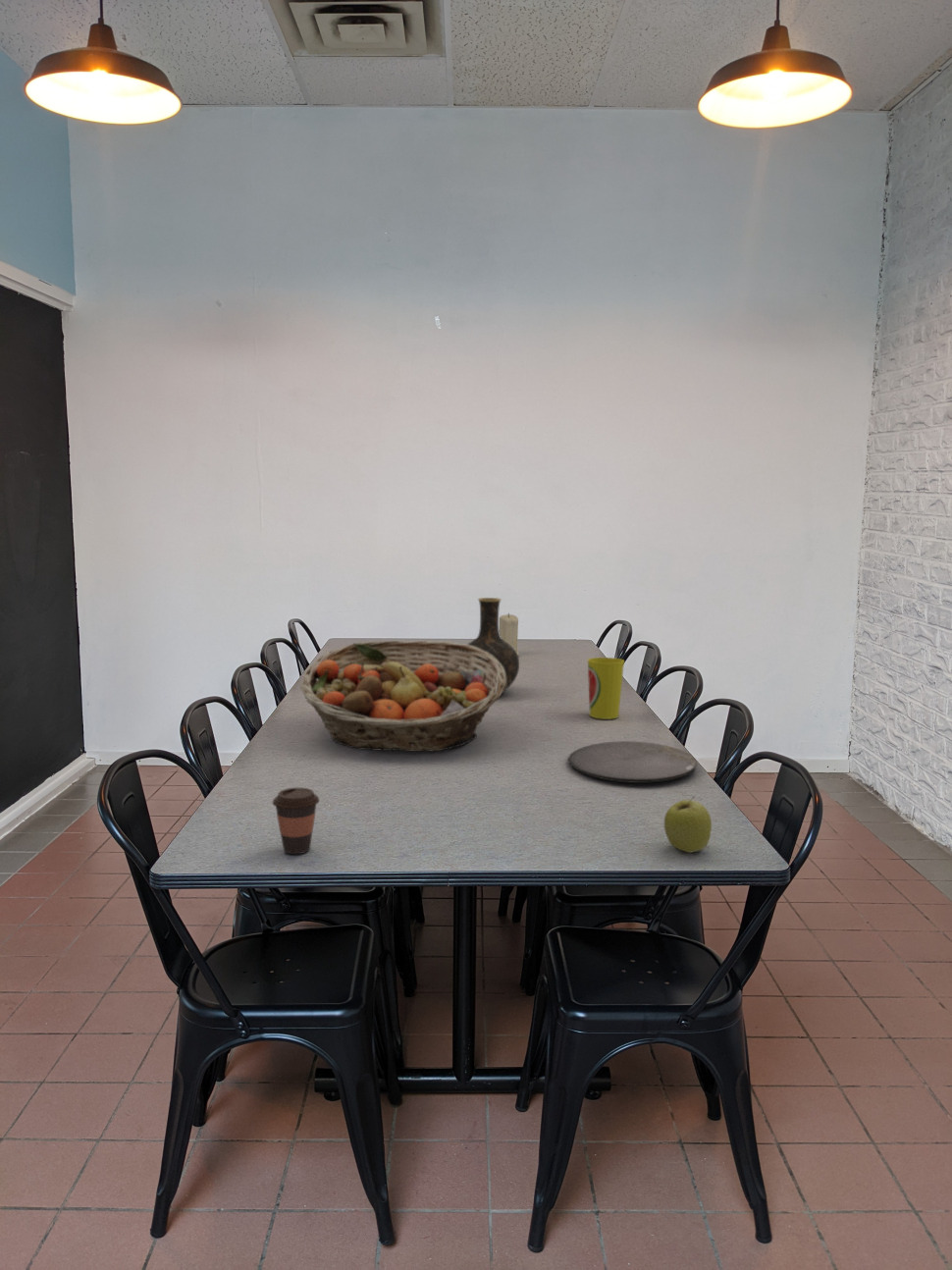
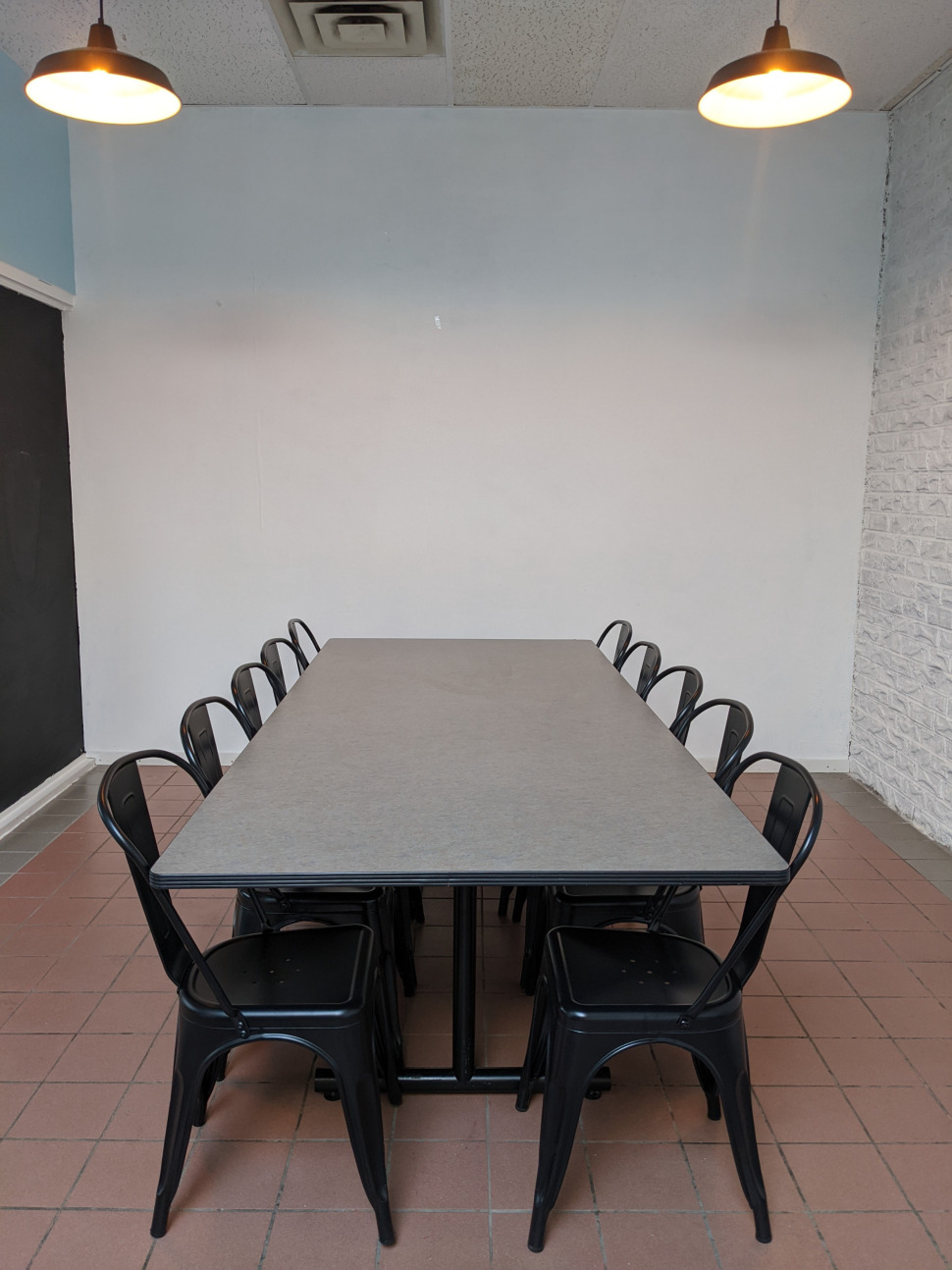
- cup (605, 688)
- candle (506, 634)
- apple (687, 821)
- vase (489, 646)
- plate (631, 761)
- coffee cup (295, 820)
- fruit basket (403, 693)
